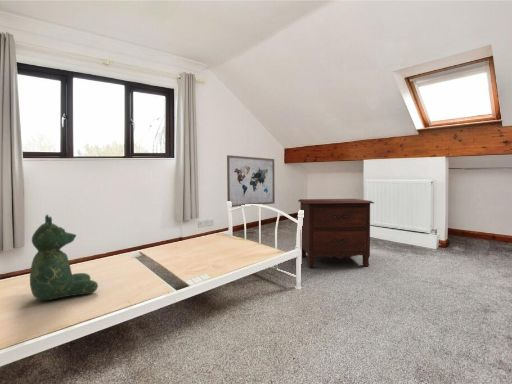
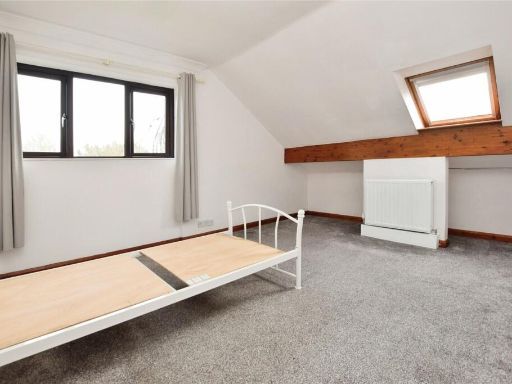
- wall art (252, 181)
- teddy bear (63, 254)
- nightstand (333, 230)
